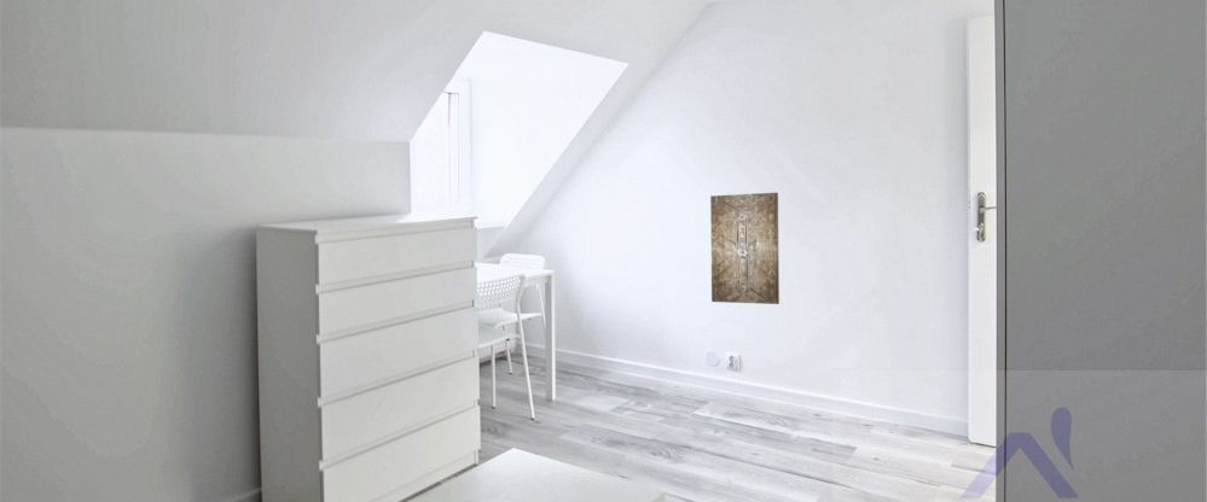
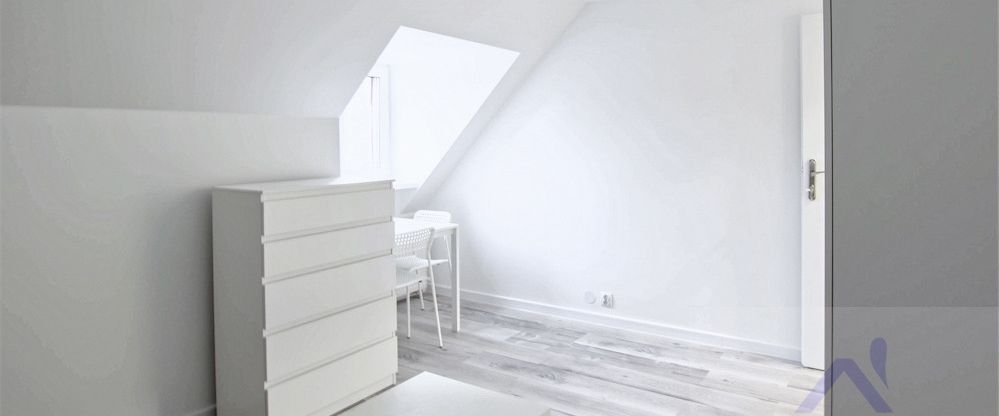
- wall art (743, 249)
